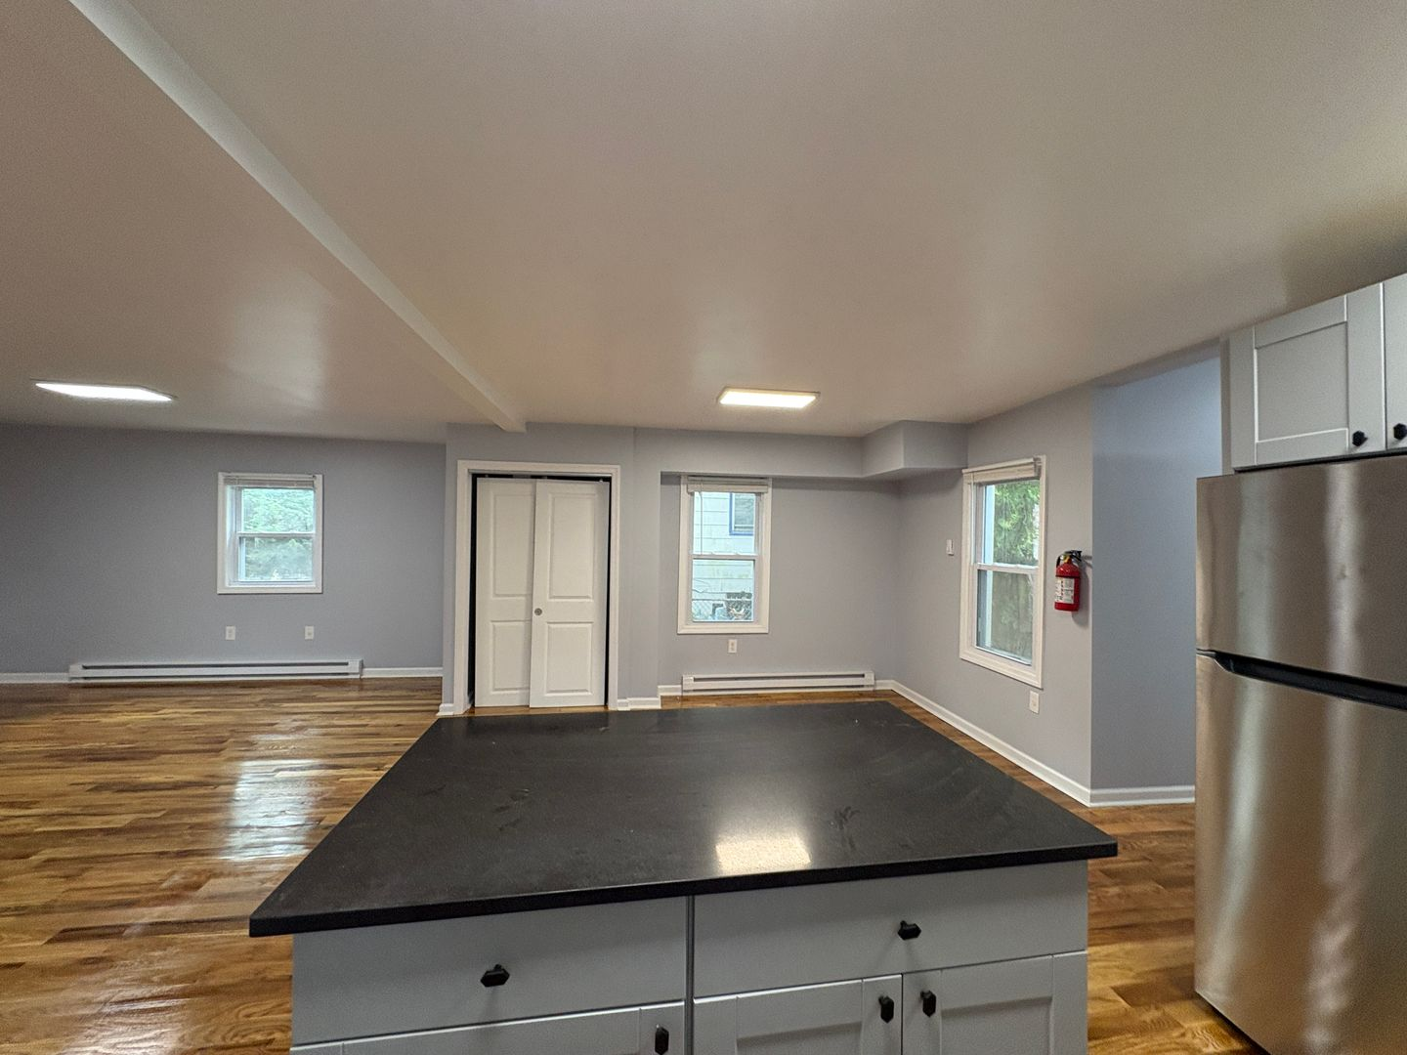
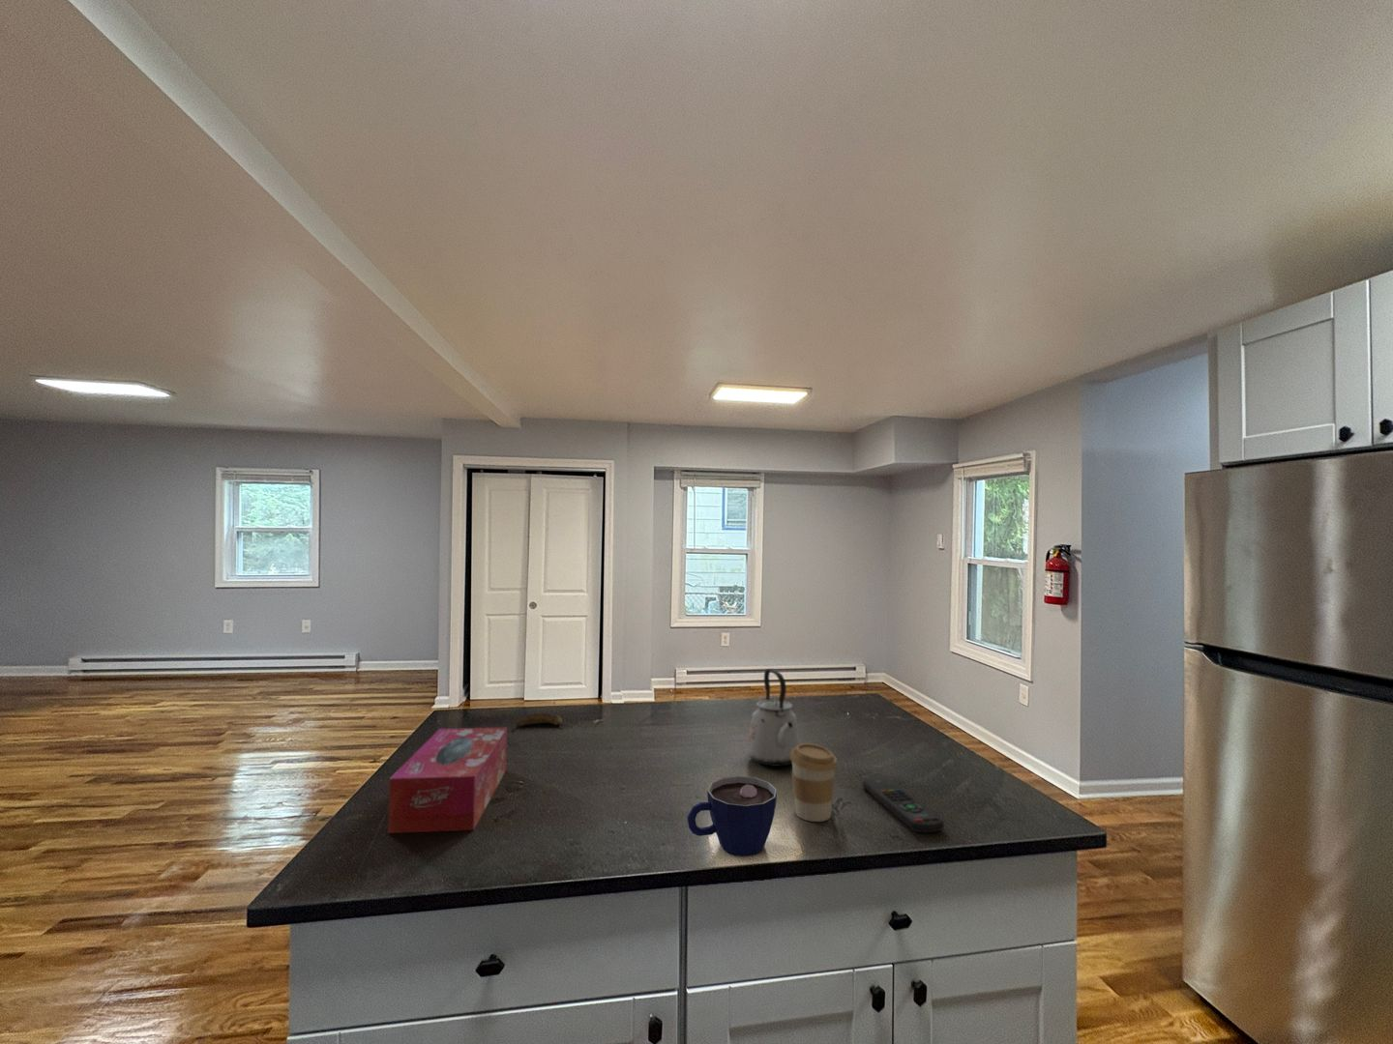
+ tissue box (455, 773)
+ coffee cup (813, 780)
+ kettle (777, 718)
+ banana (540, 720)
+ cup (731, 818)
+ remote control (899, 802)
